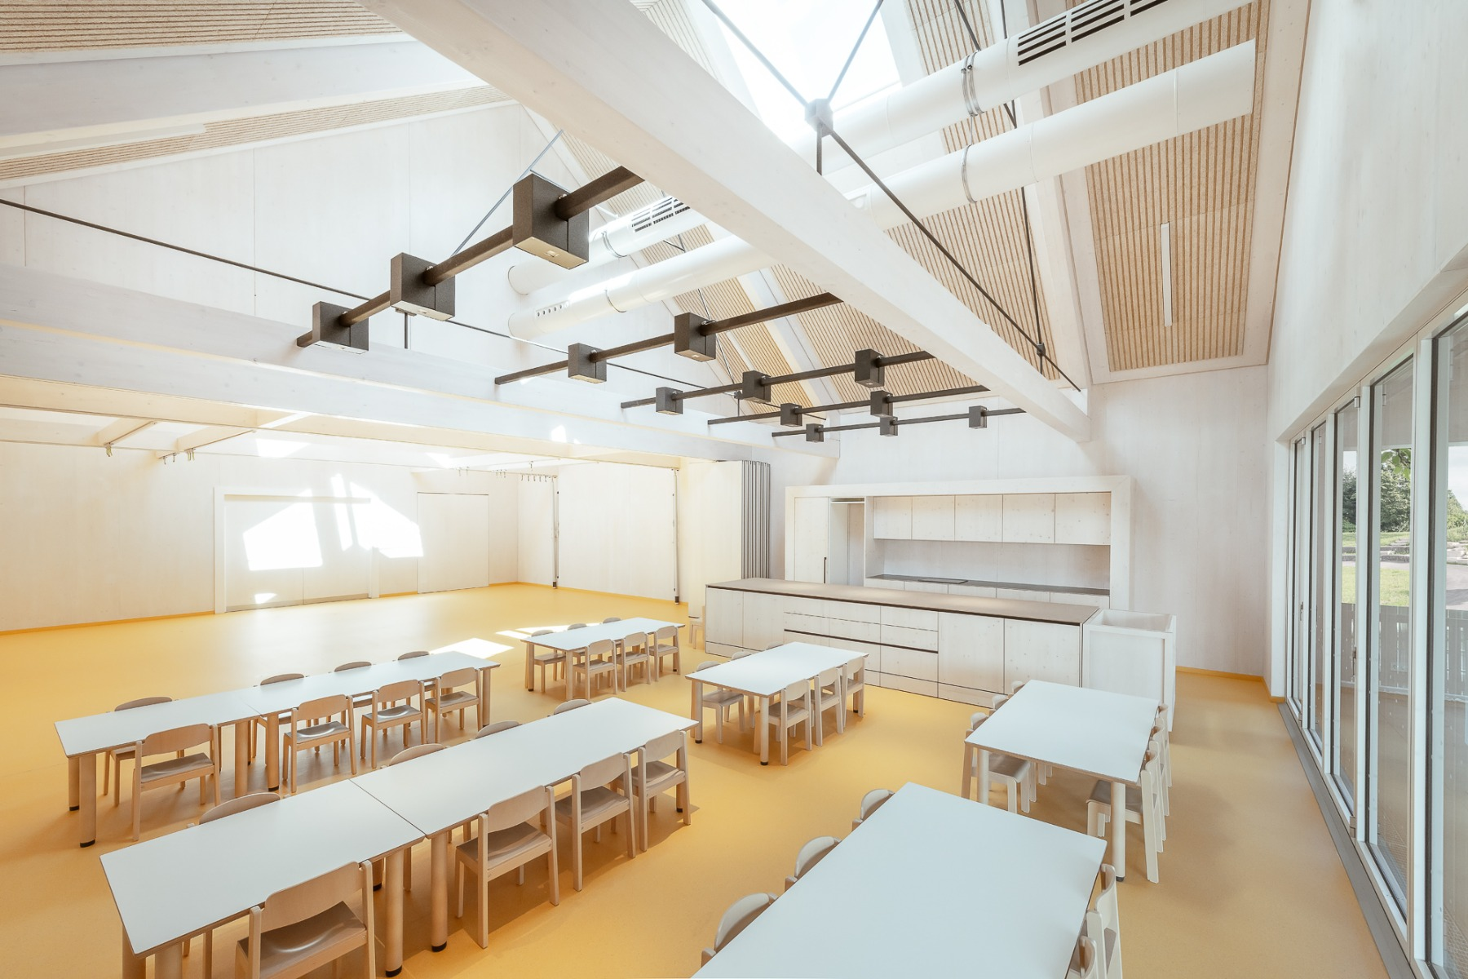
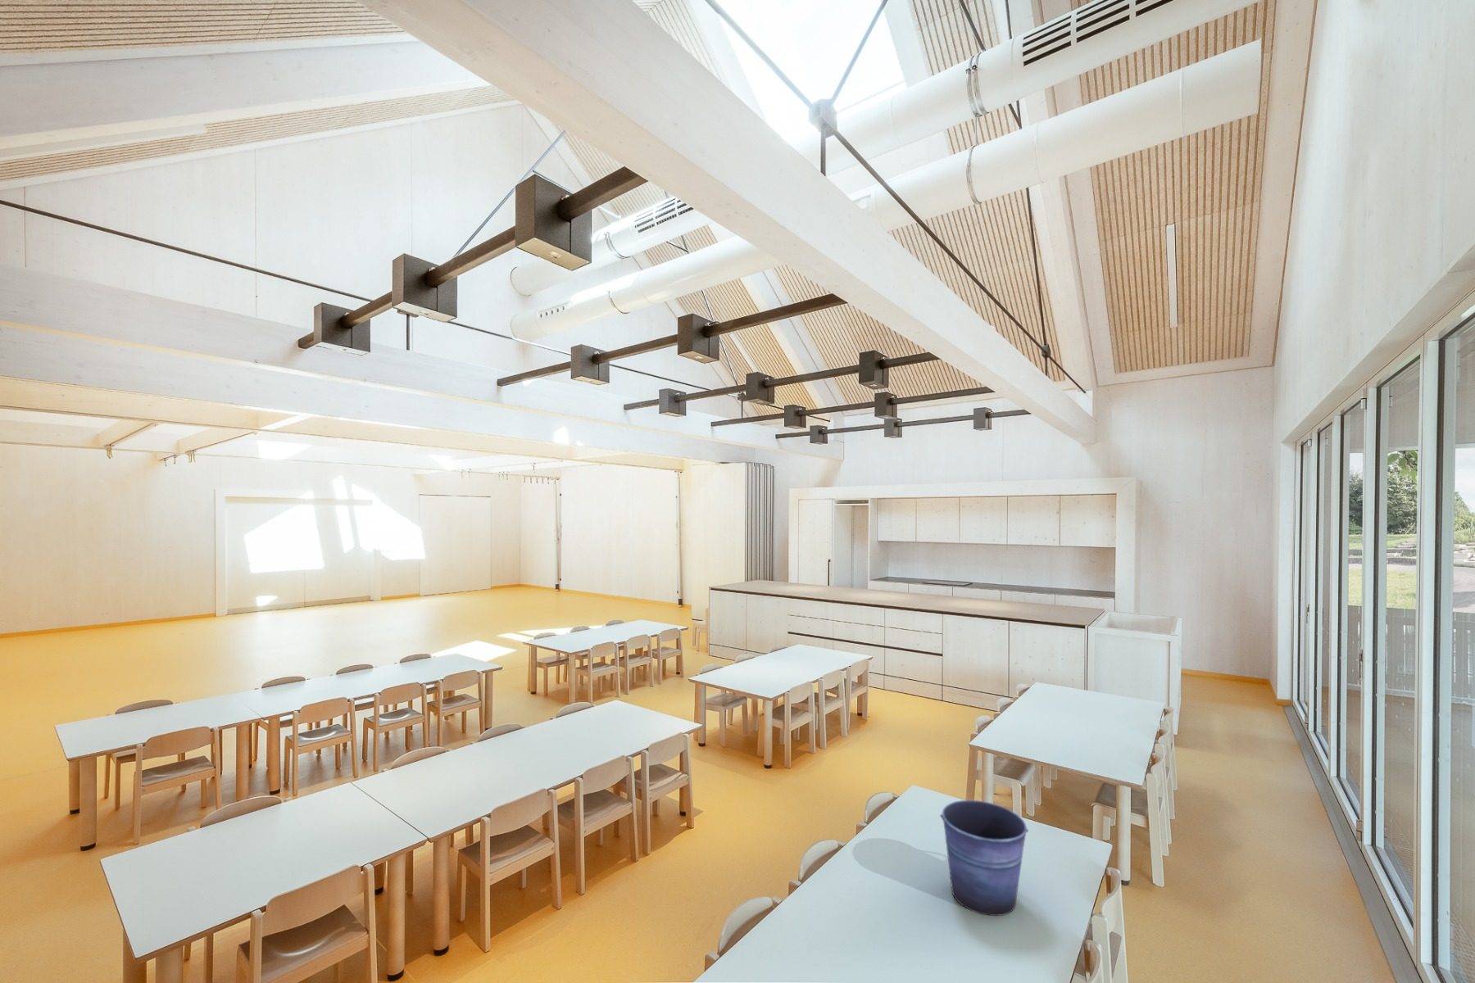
+ bucket (982, 856)
